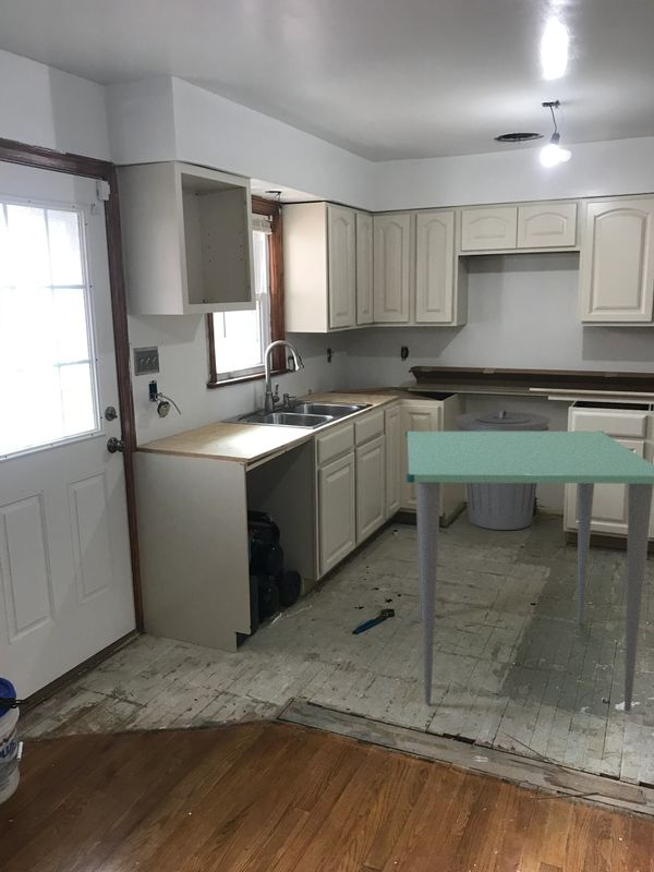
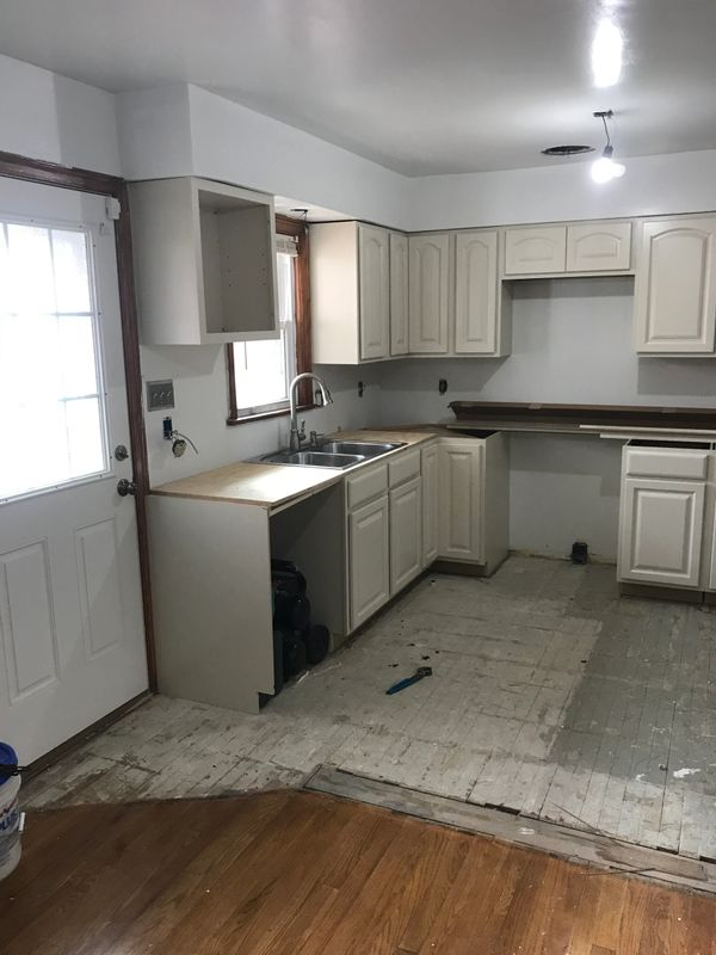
- trash can (500, 483)
- dining table (578, 557)
